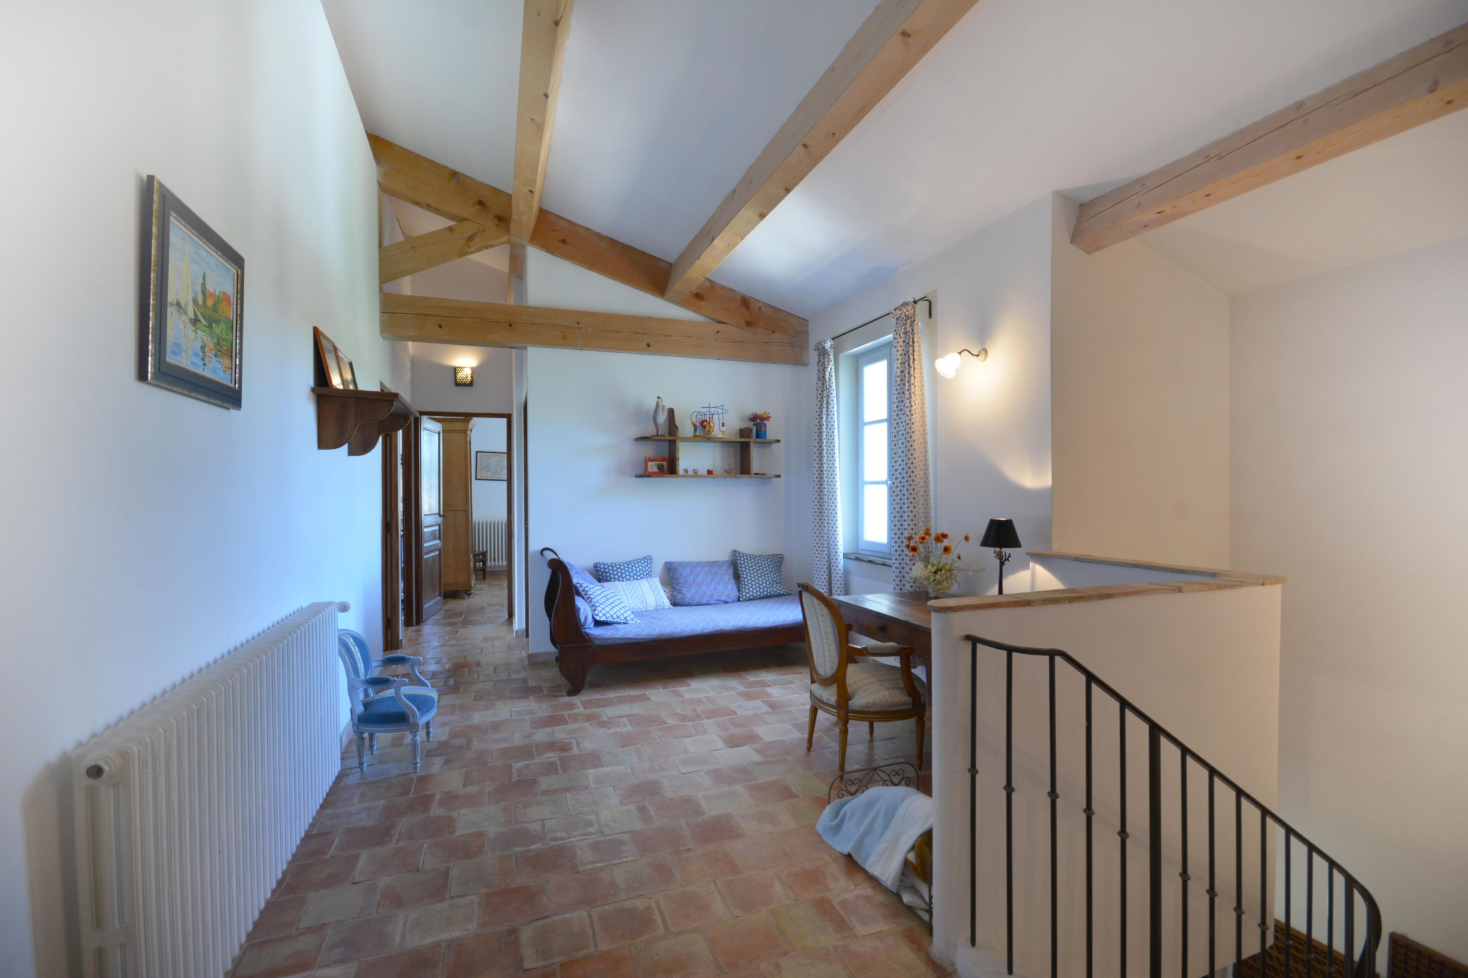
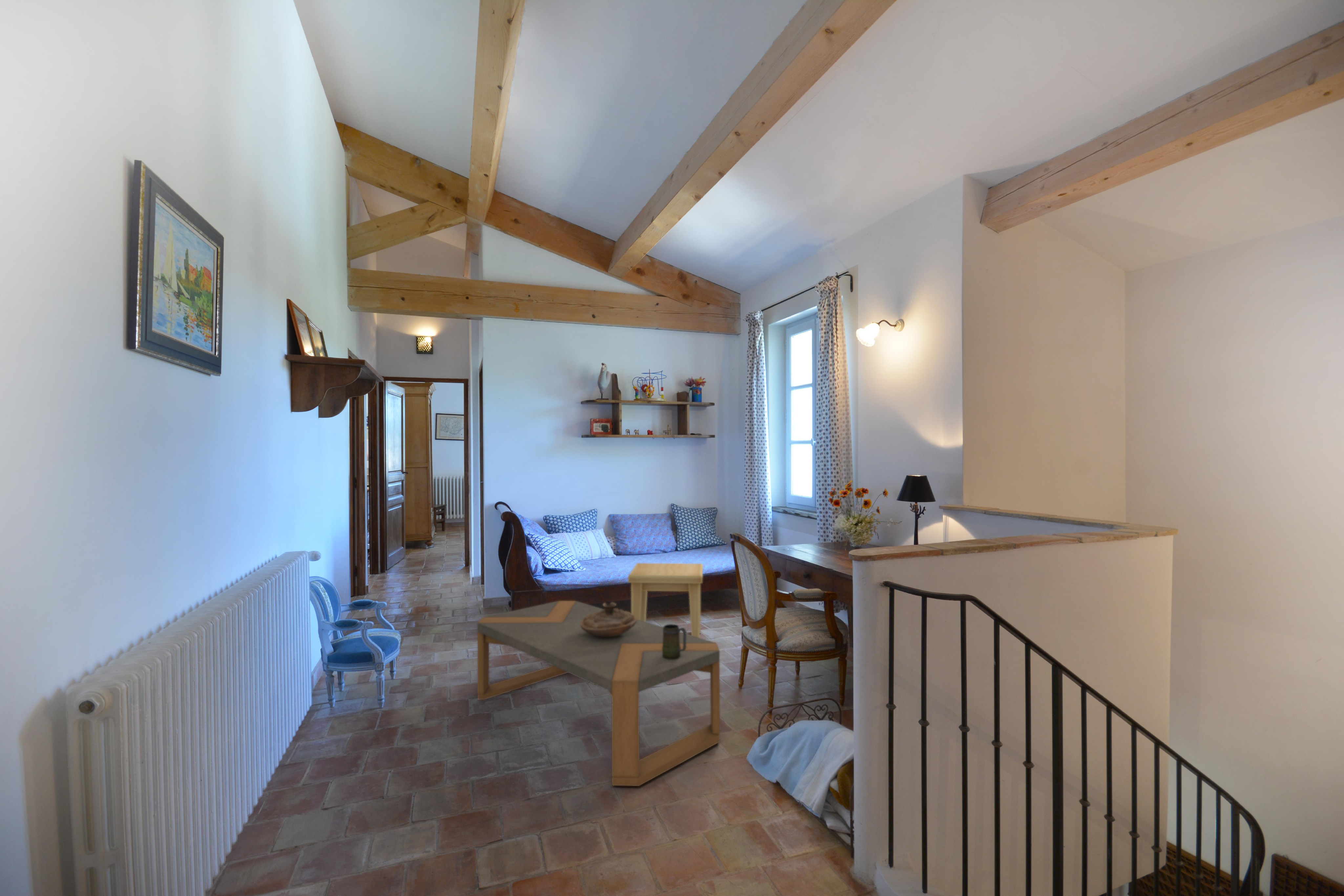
+ coffee table (590, 674)
+ mug (675, 641)
+ side table (667, 591)
+ decorative bowl (609, 618)
